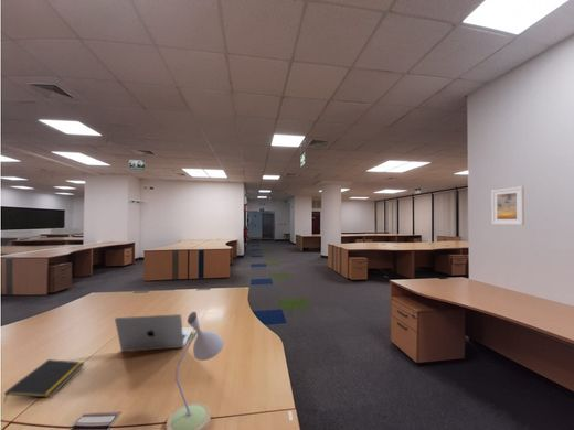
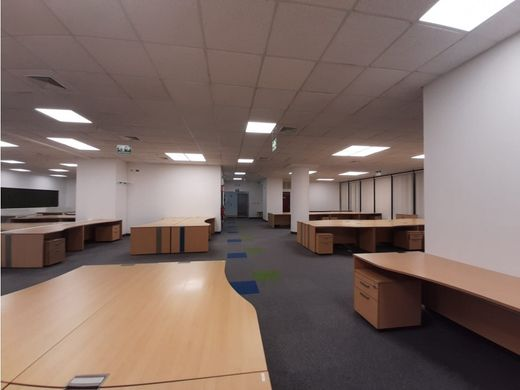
- notepad (49, 376)
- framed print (507, 206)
- desk lamp (199, 359)
- laptop (158, 324)
